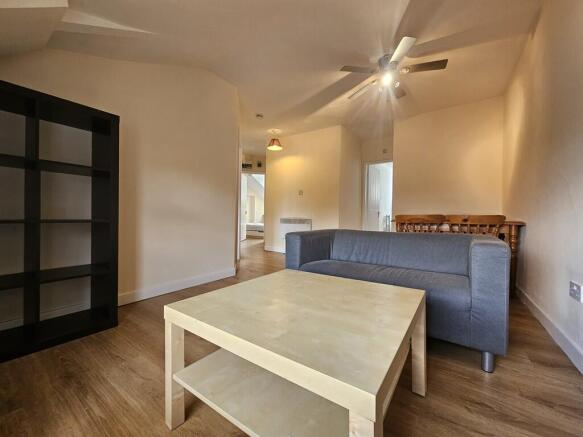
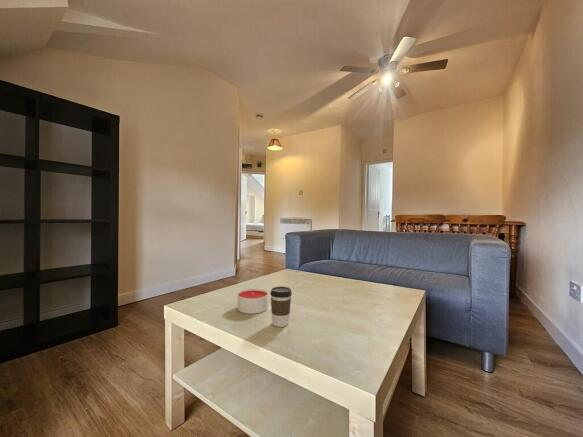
+ coffee cup (280, 306)
+ candle (252, 300)
